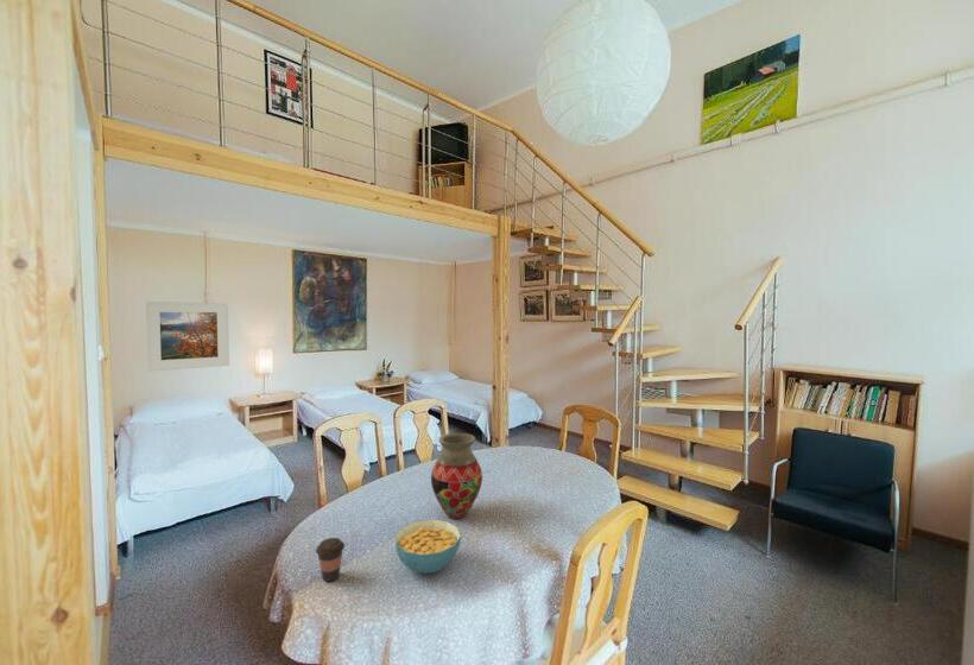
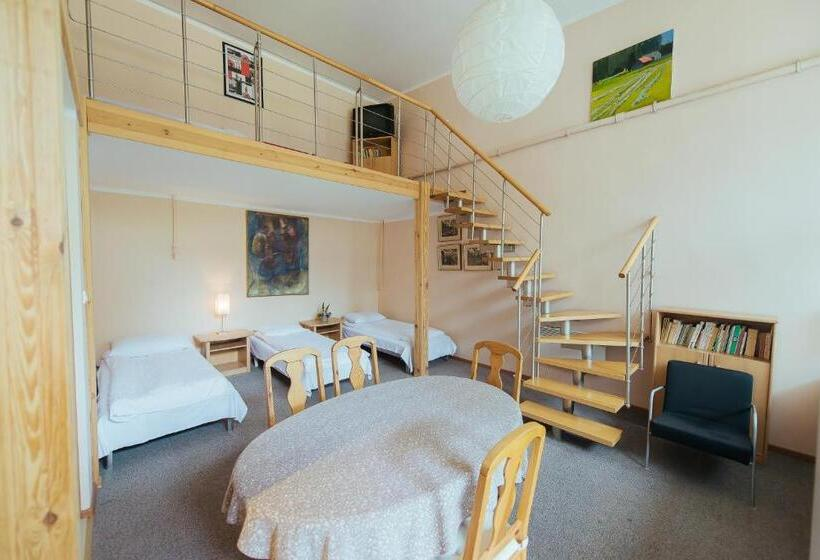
- vase (456, 476)
- coffee cup (330, 559)
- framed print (189, 335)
- cereal bowl (428, 551)
